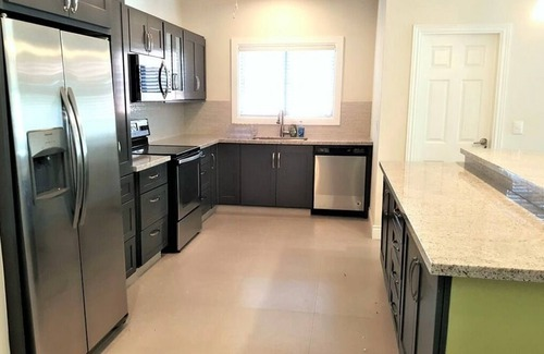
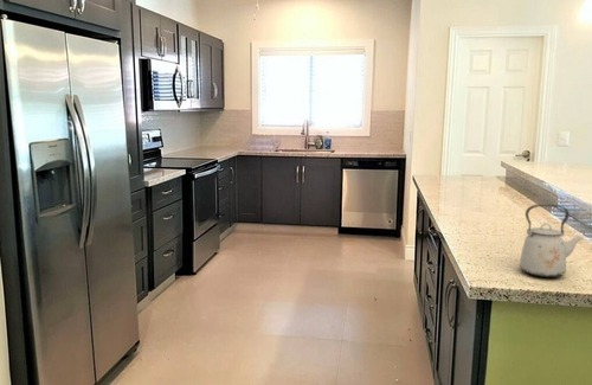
+ kettle (553, 239)
